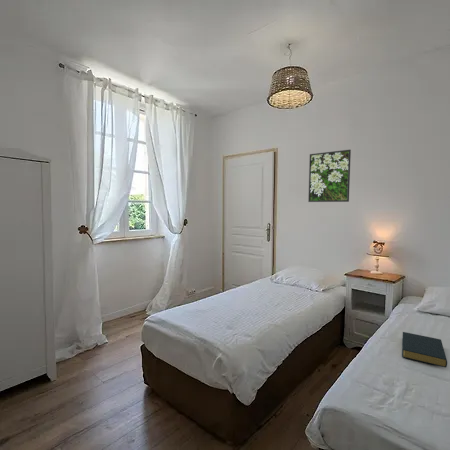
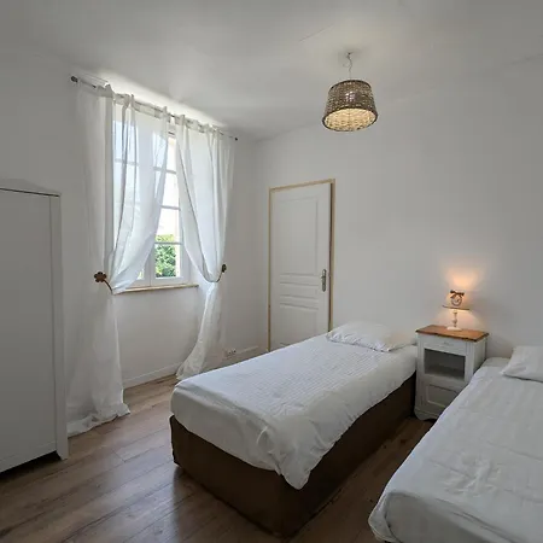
- hardback book (422, 348)
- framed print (328, 177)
